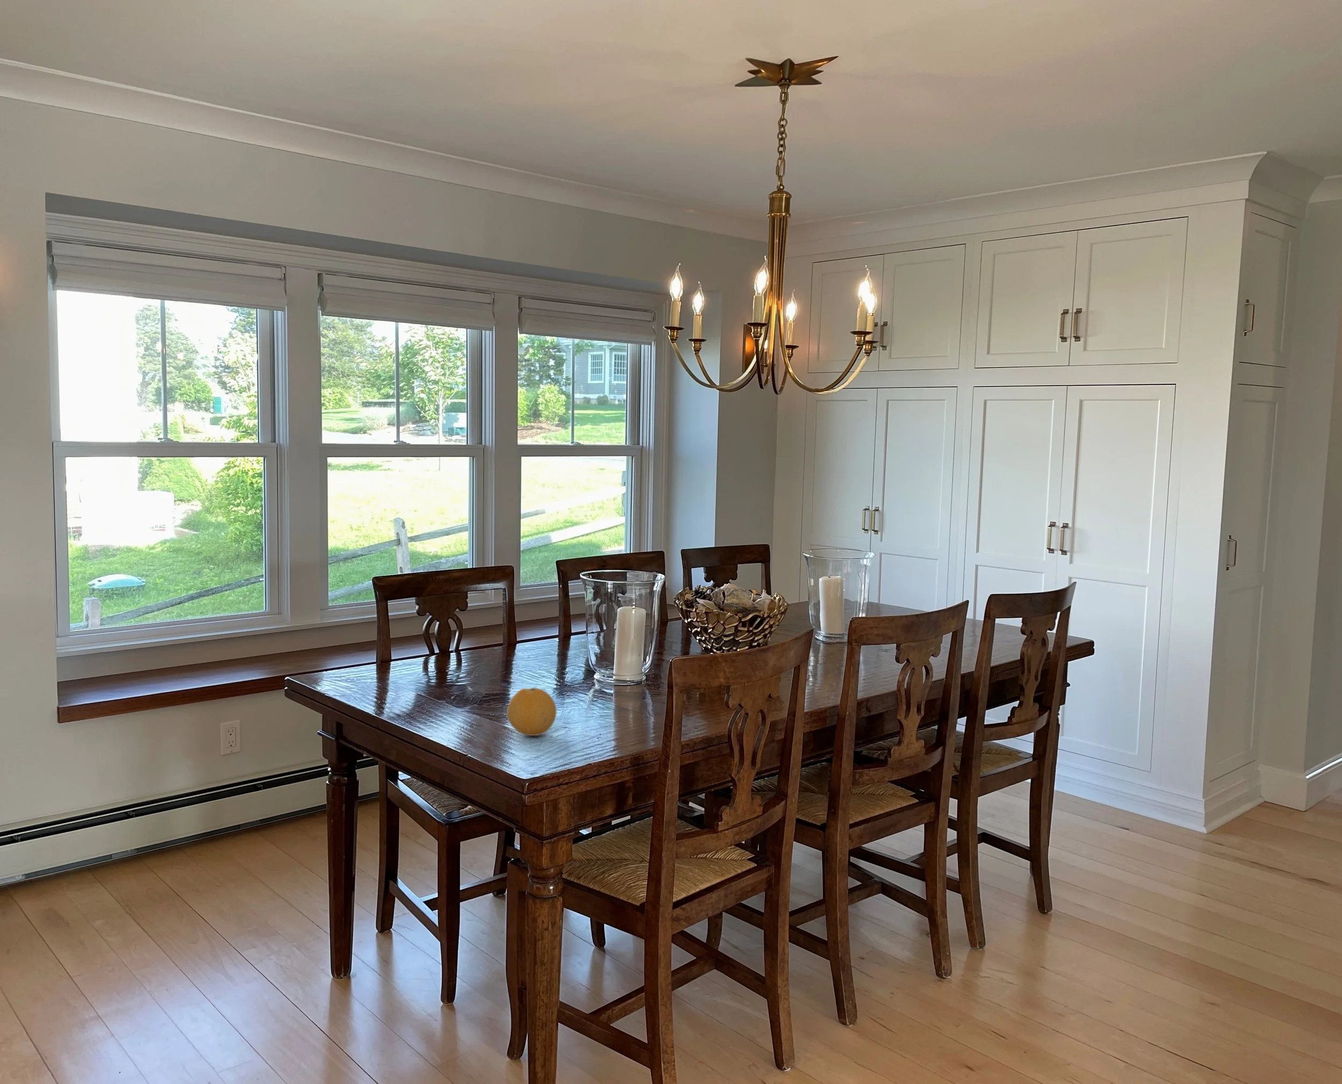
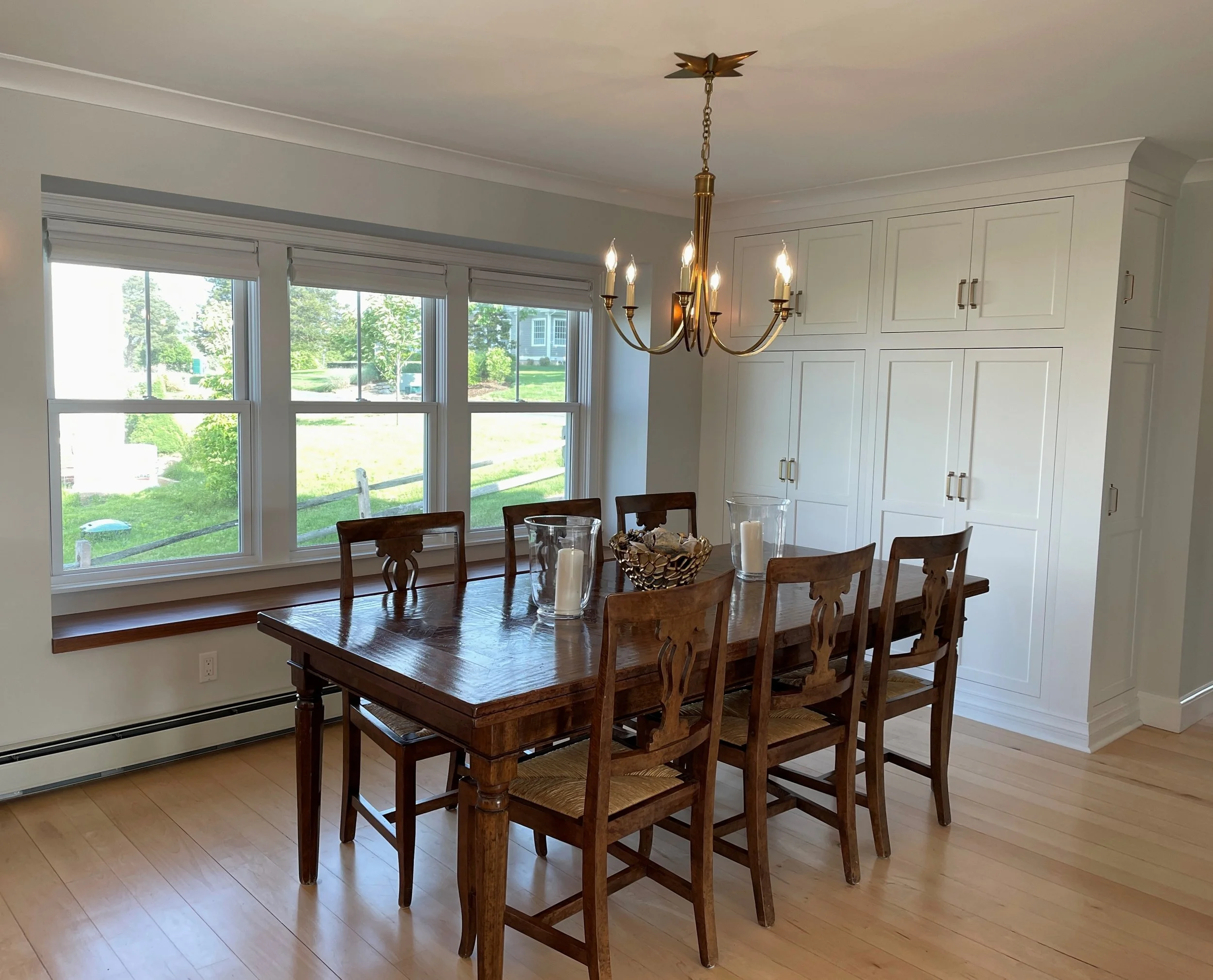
- fruit (532, 711)
